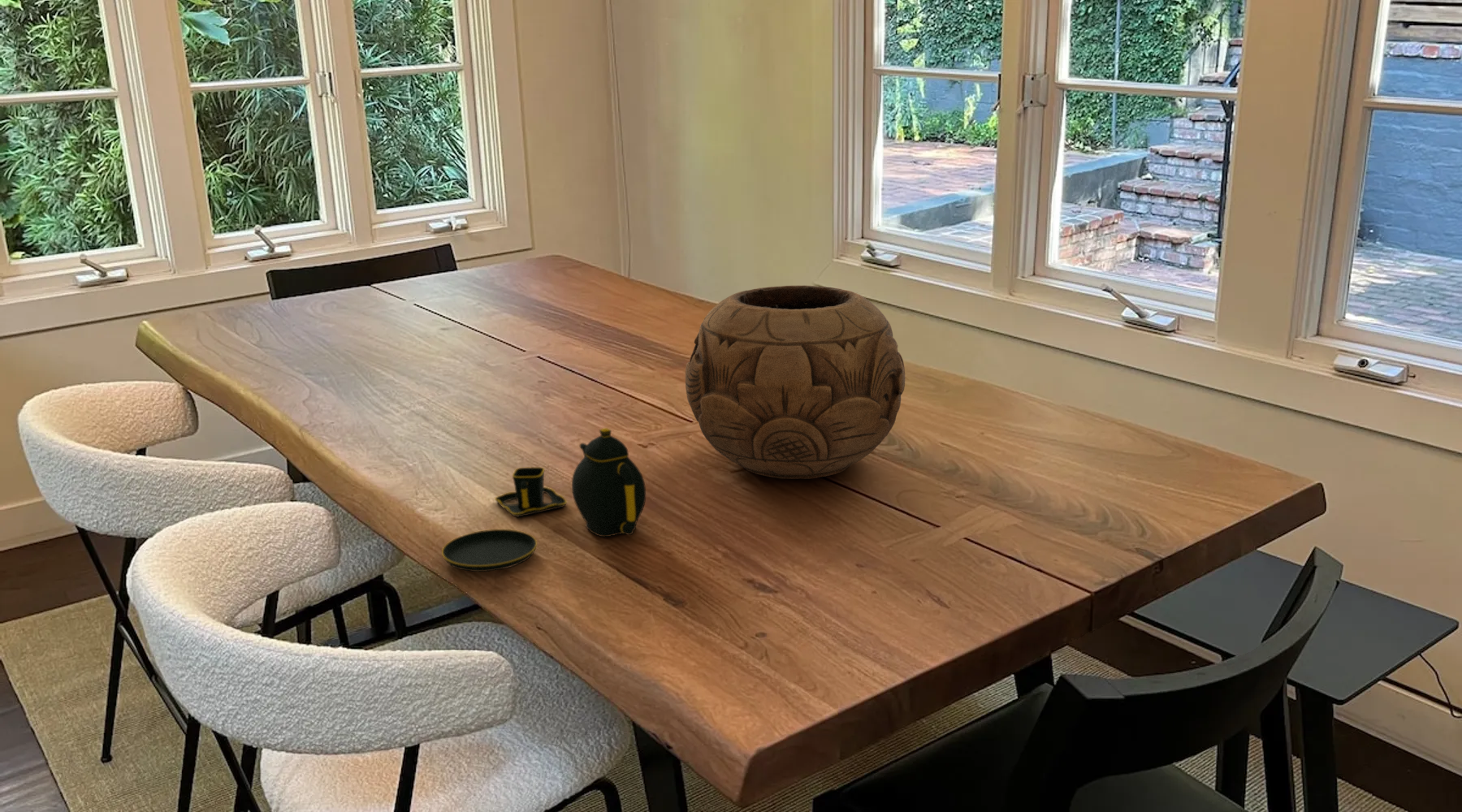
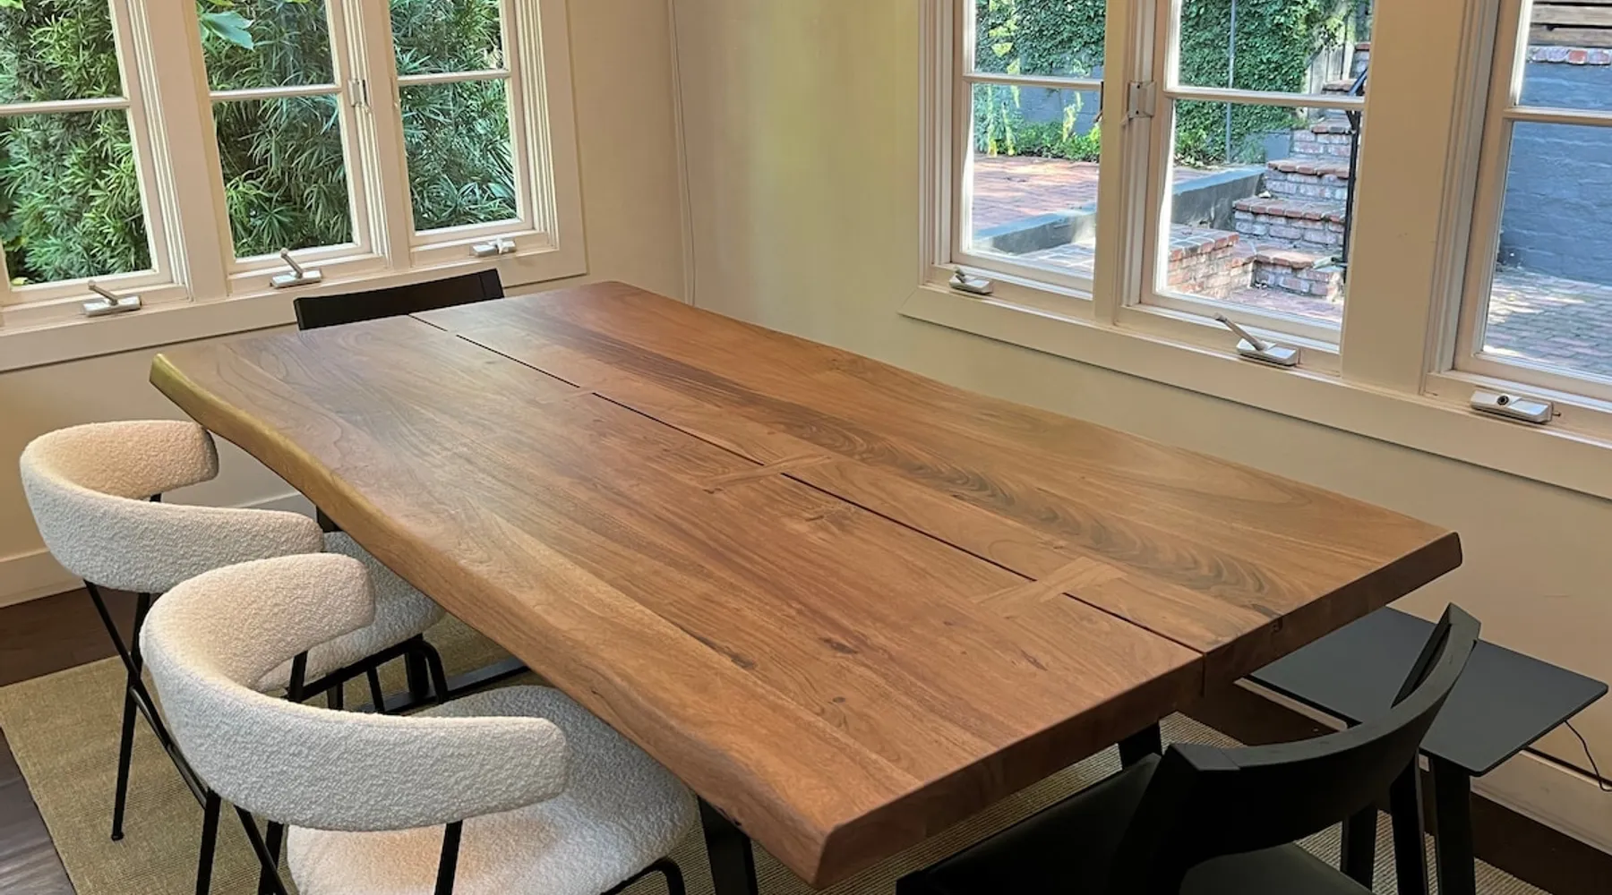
- teapot (527, 481)
- decorative bowl (794, 380)
